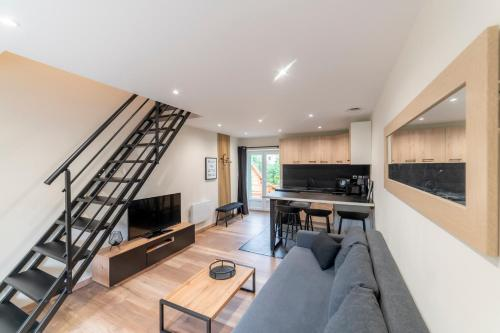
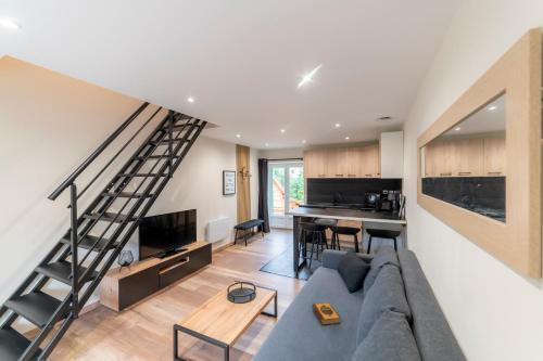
+ hardback book (325, 312)
